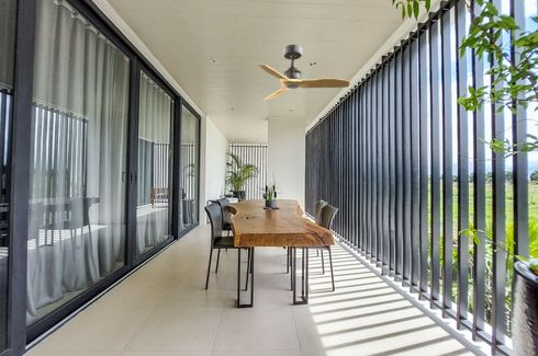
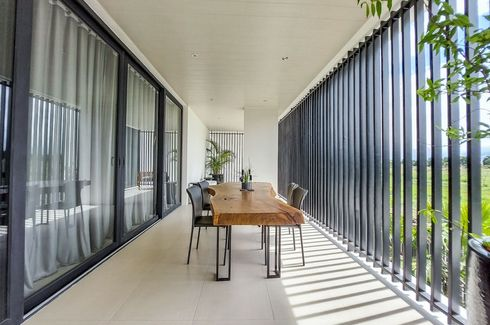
- ceiling fan (299, 70)
